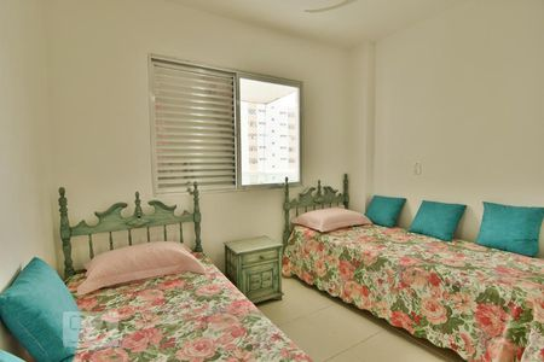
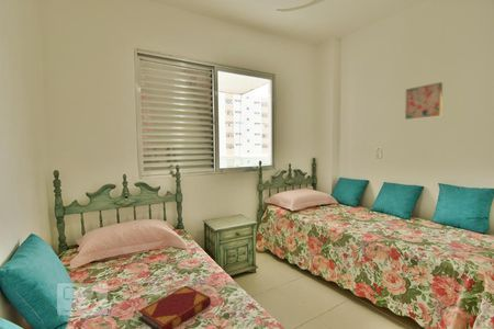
+ wall art (423, 102)
+ hardback book (176, 307)
